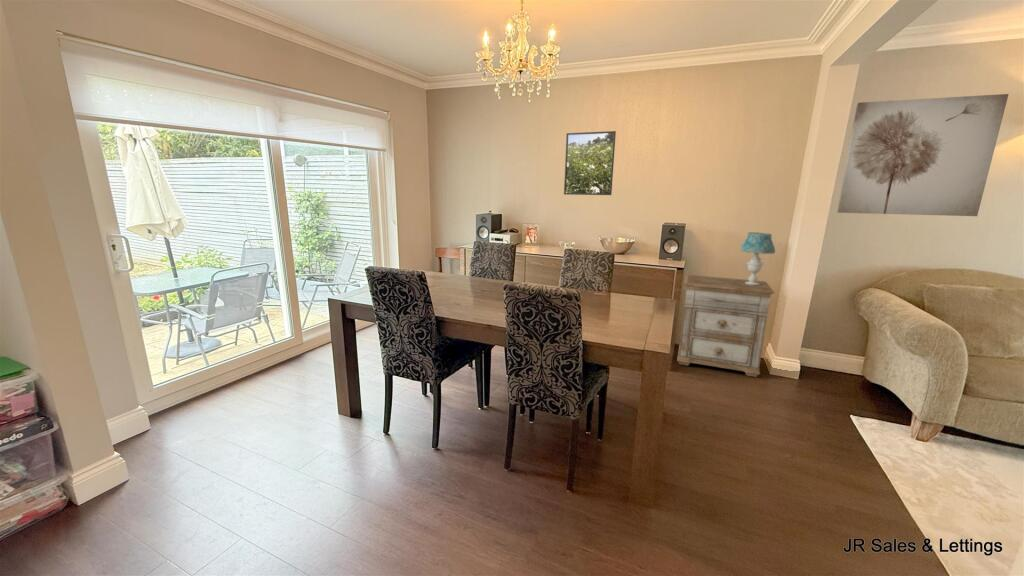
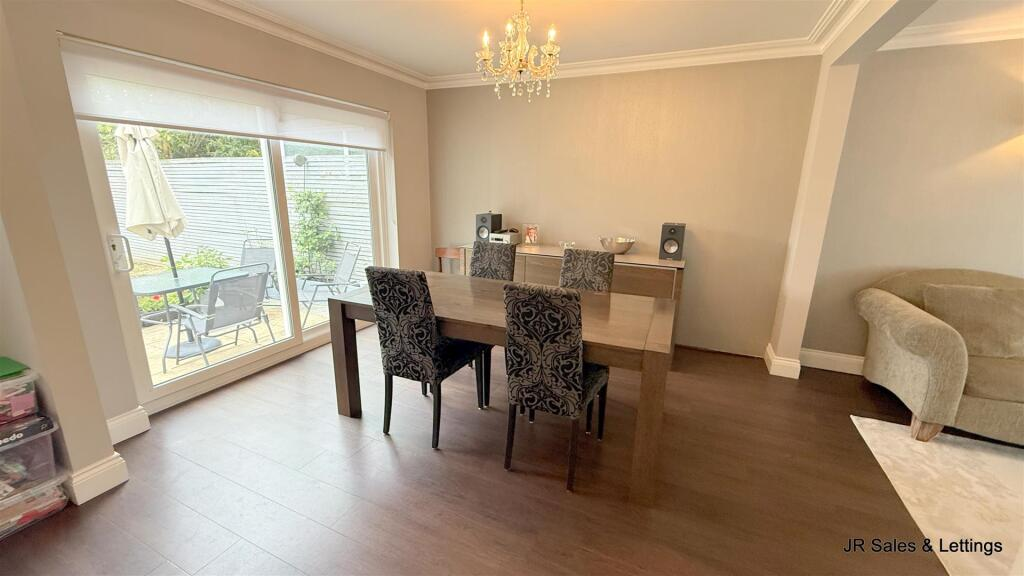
- wall art (915, 158)
- table lamp (755, 258)
- nightstand (721, 323)
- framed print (588, 164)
